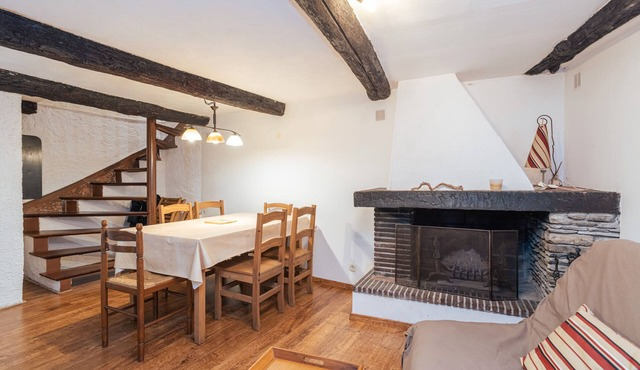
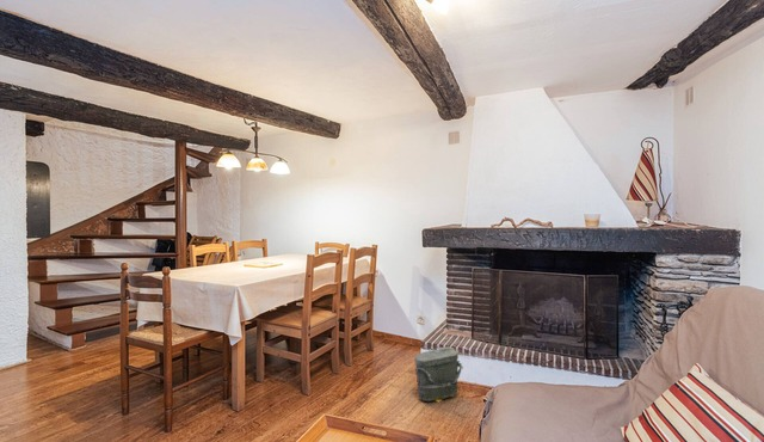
+ bag (438, 375)
